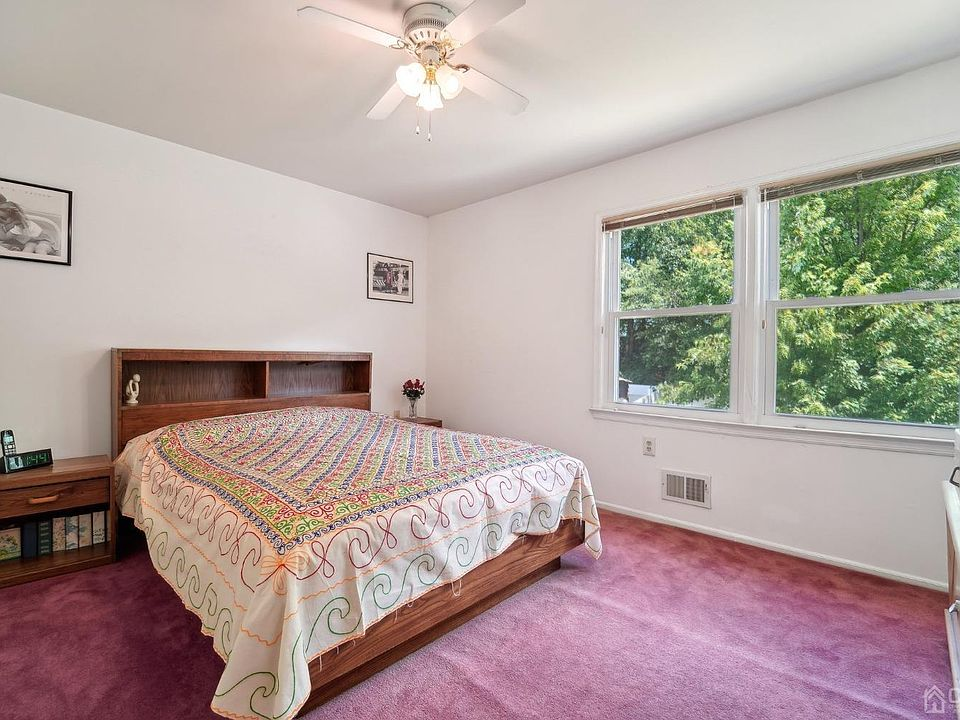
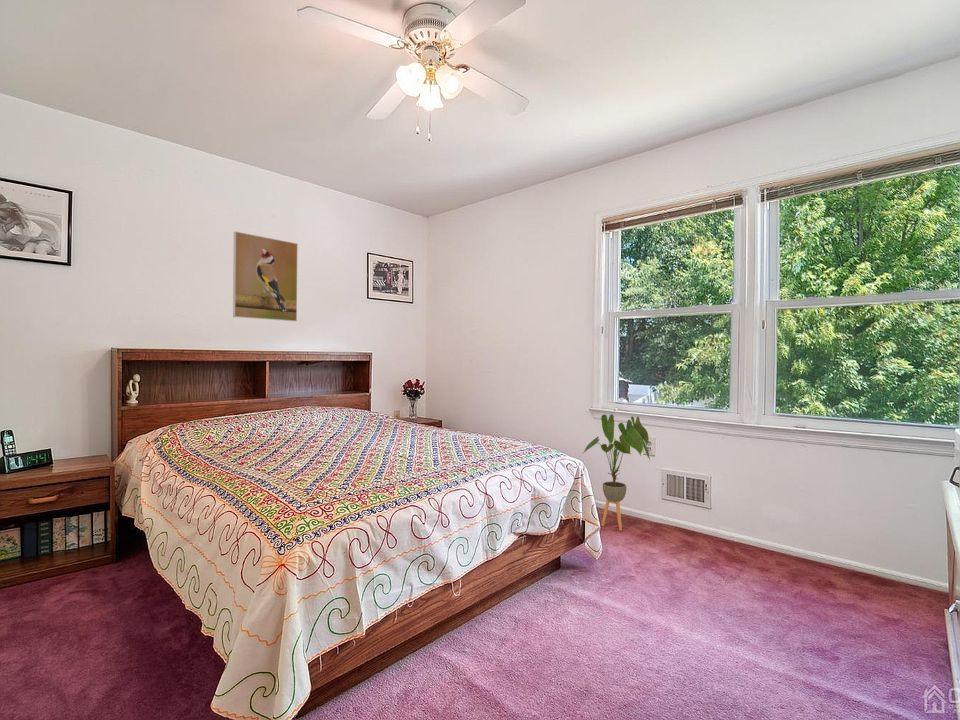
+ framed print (266, 278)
+ house plant (619, 470)
